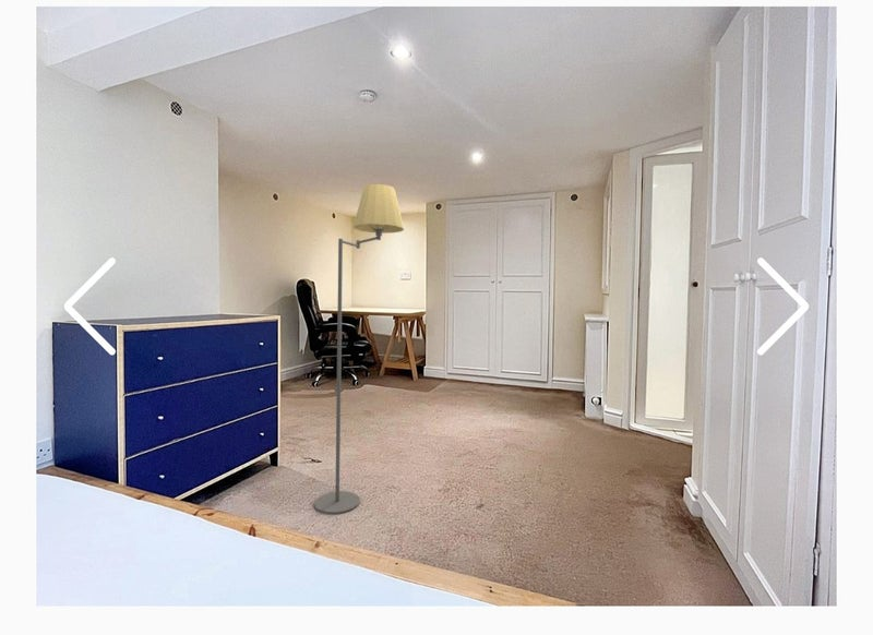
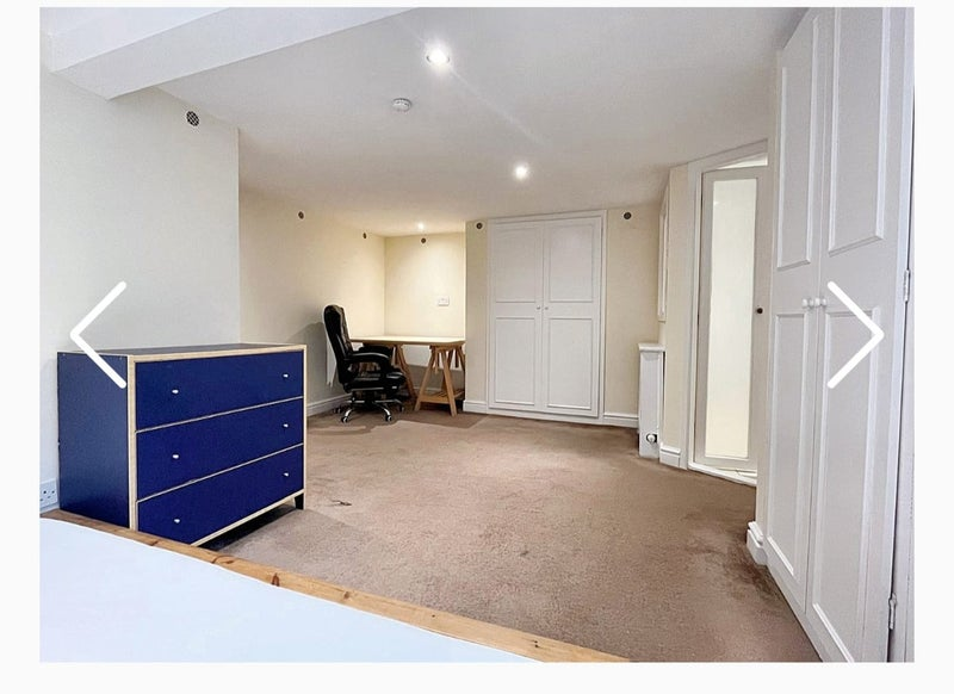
- floor lamp (340, 347)
